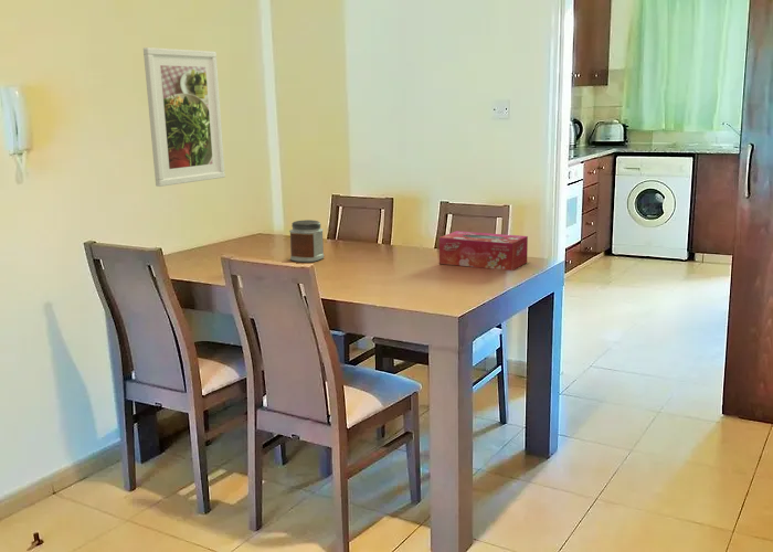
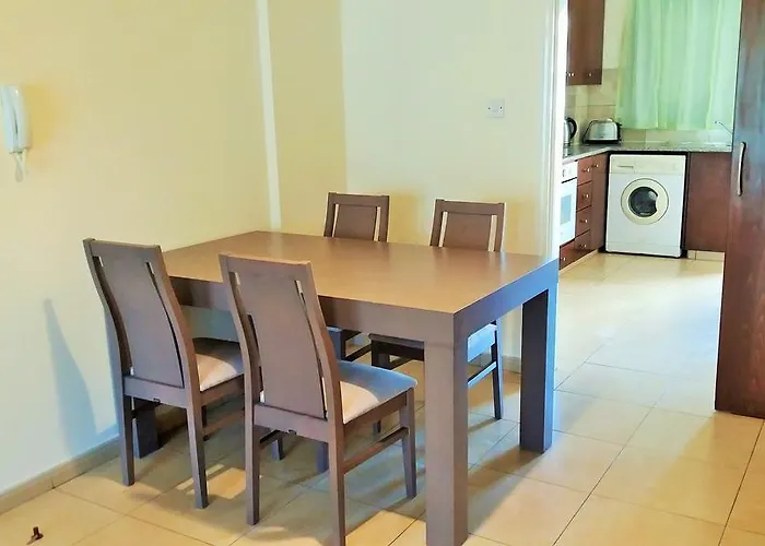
- jar (306, 240)
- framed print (187, 116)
- tissue box (483, 250)
